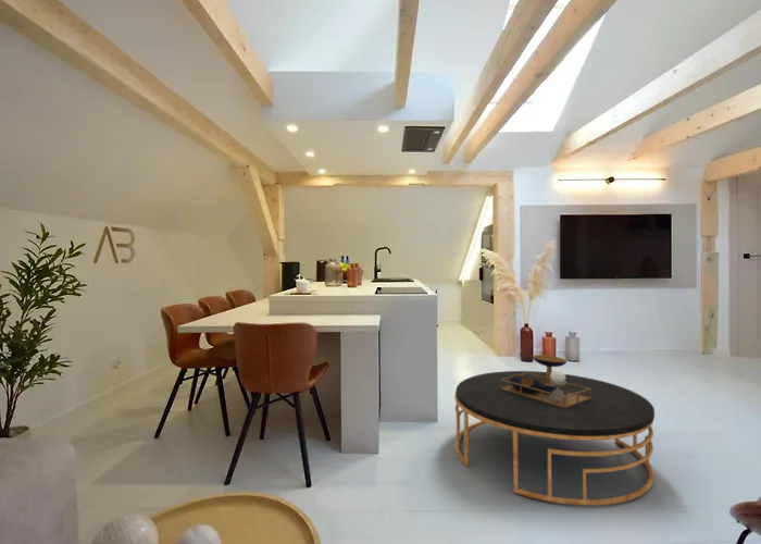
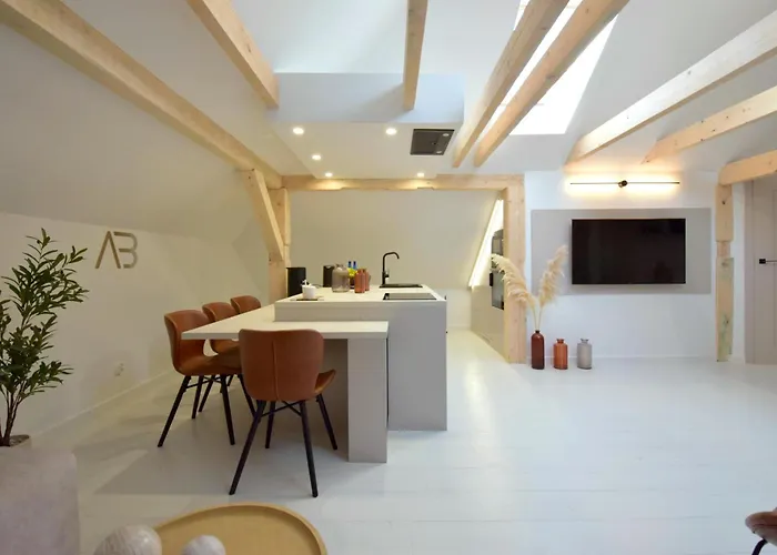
- coffee table (546, 406)
